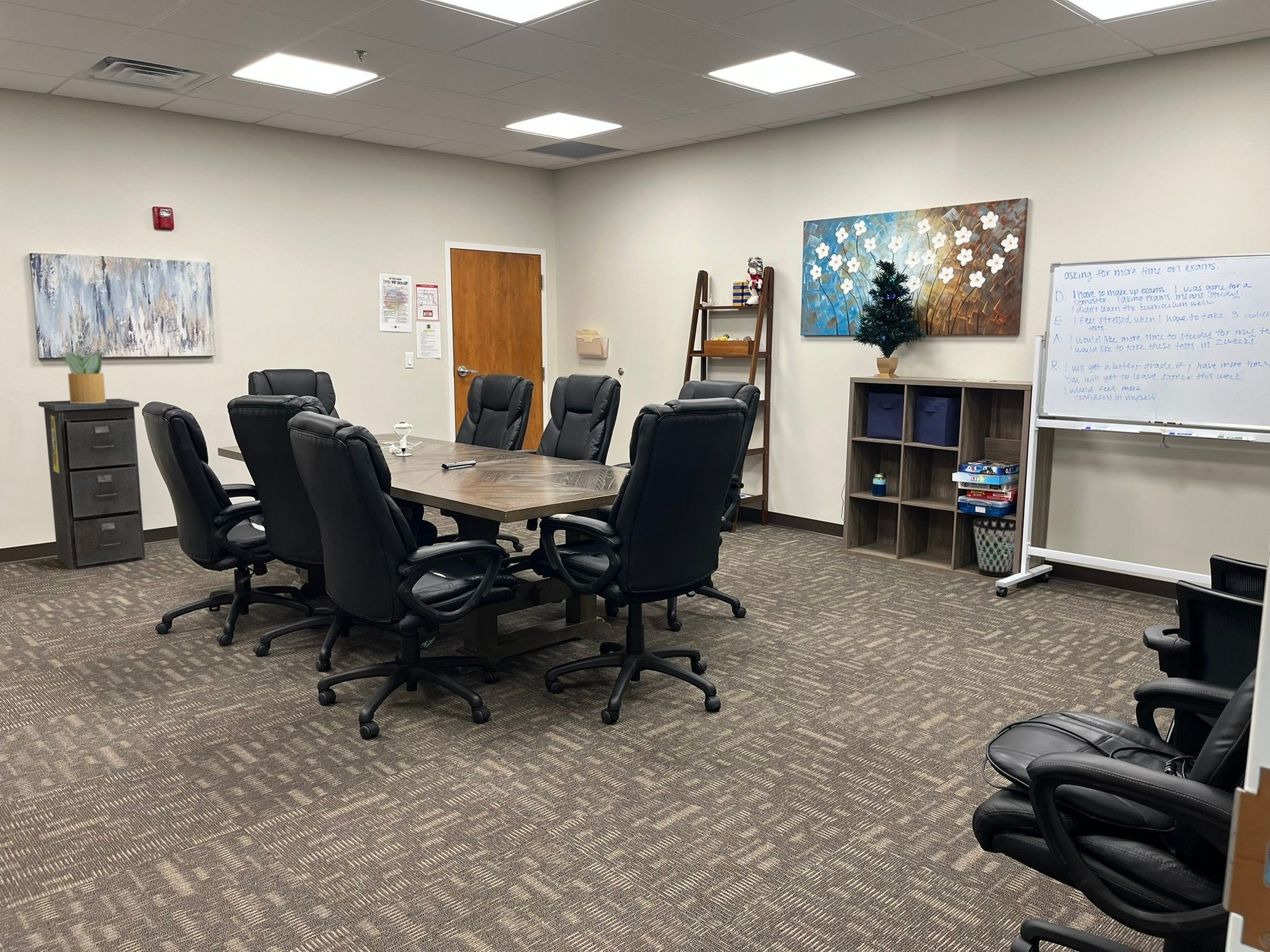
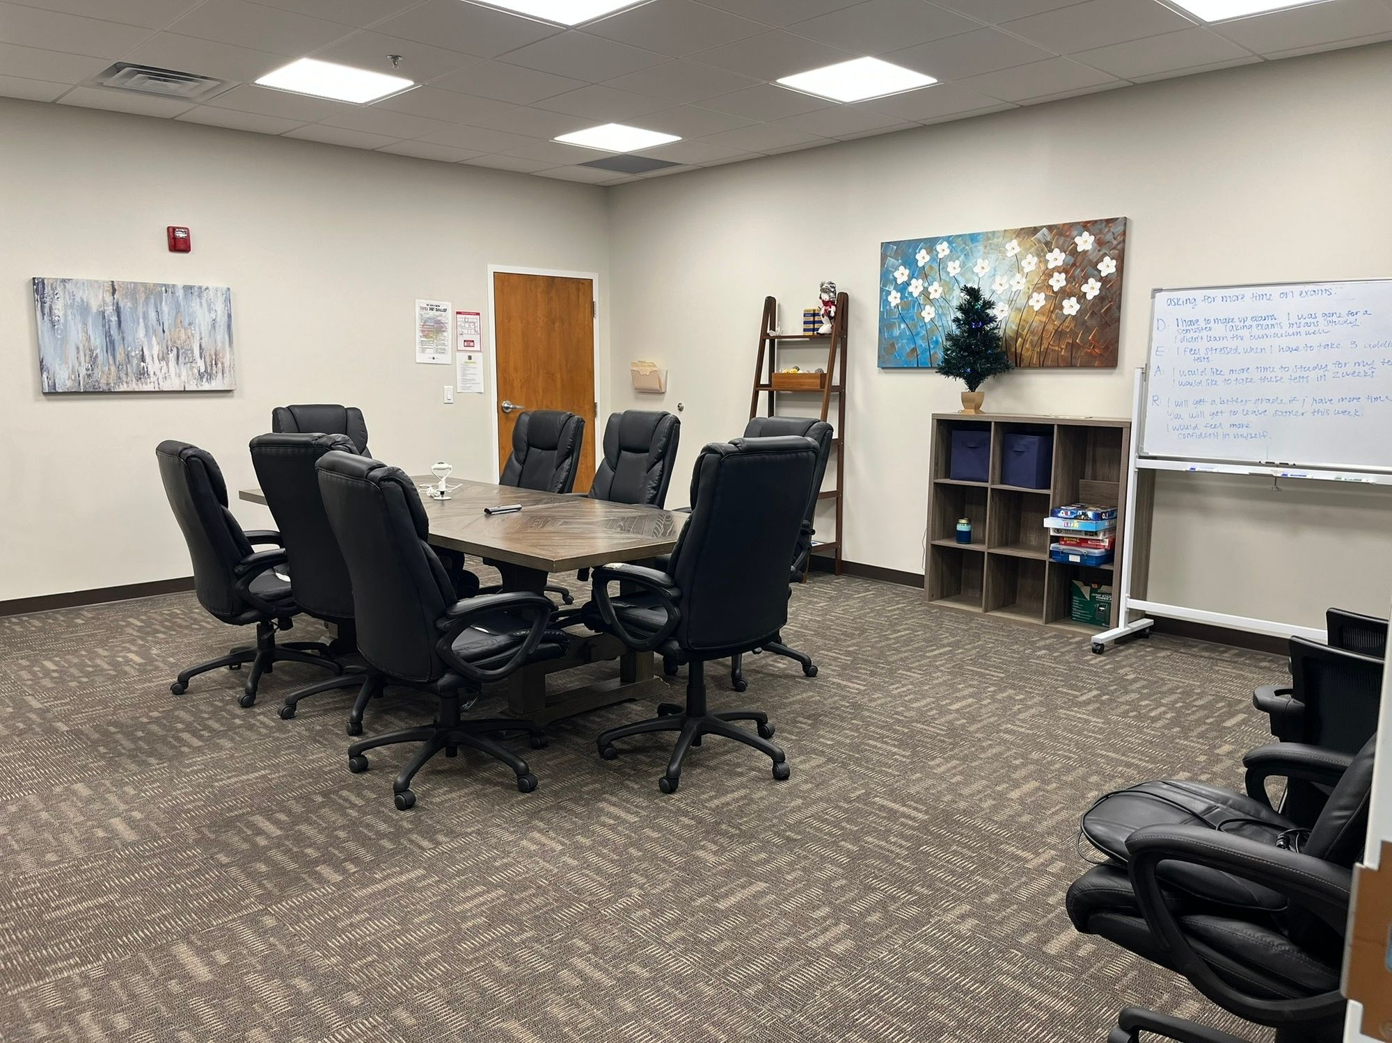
- filing cabinet (97, 482)
- wastebasket (996, 548)
- potted plant (83, 376)
